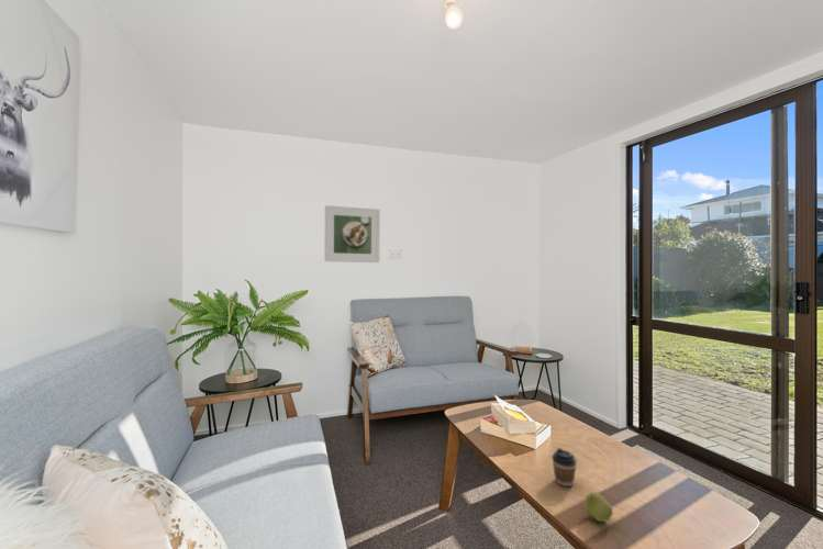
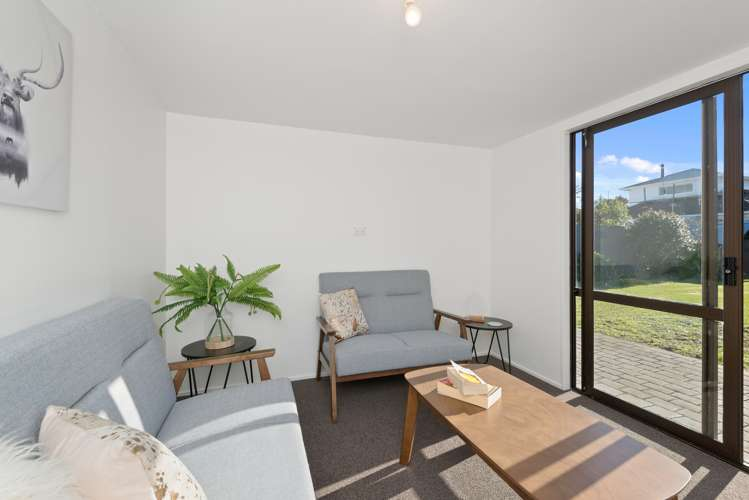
- apple (598, 506)
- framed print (353, 234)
- coffee cup (564, 466)
